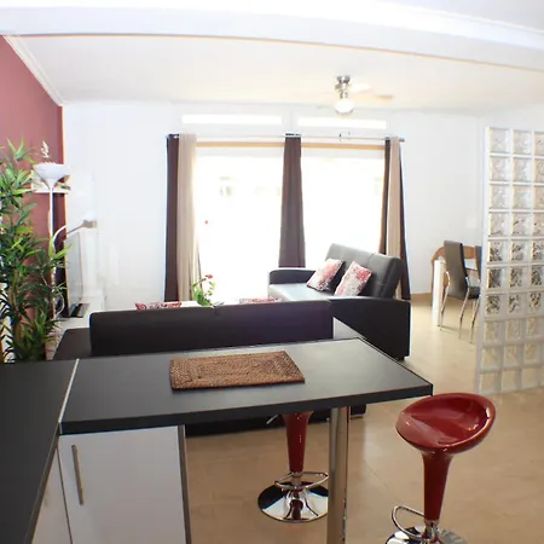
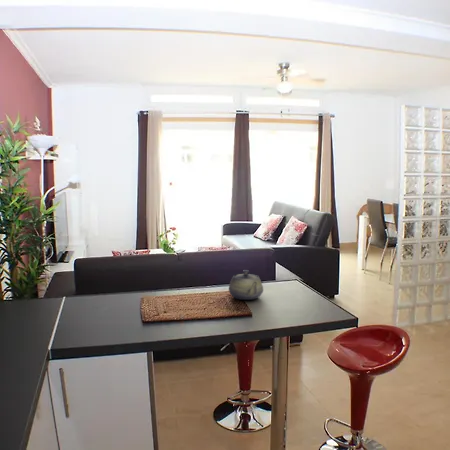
+ teapot (246, 284)
